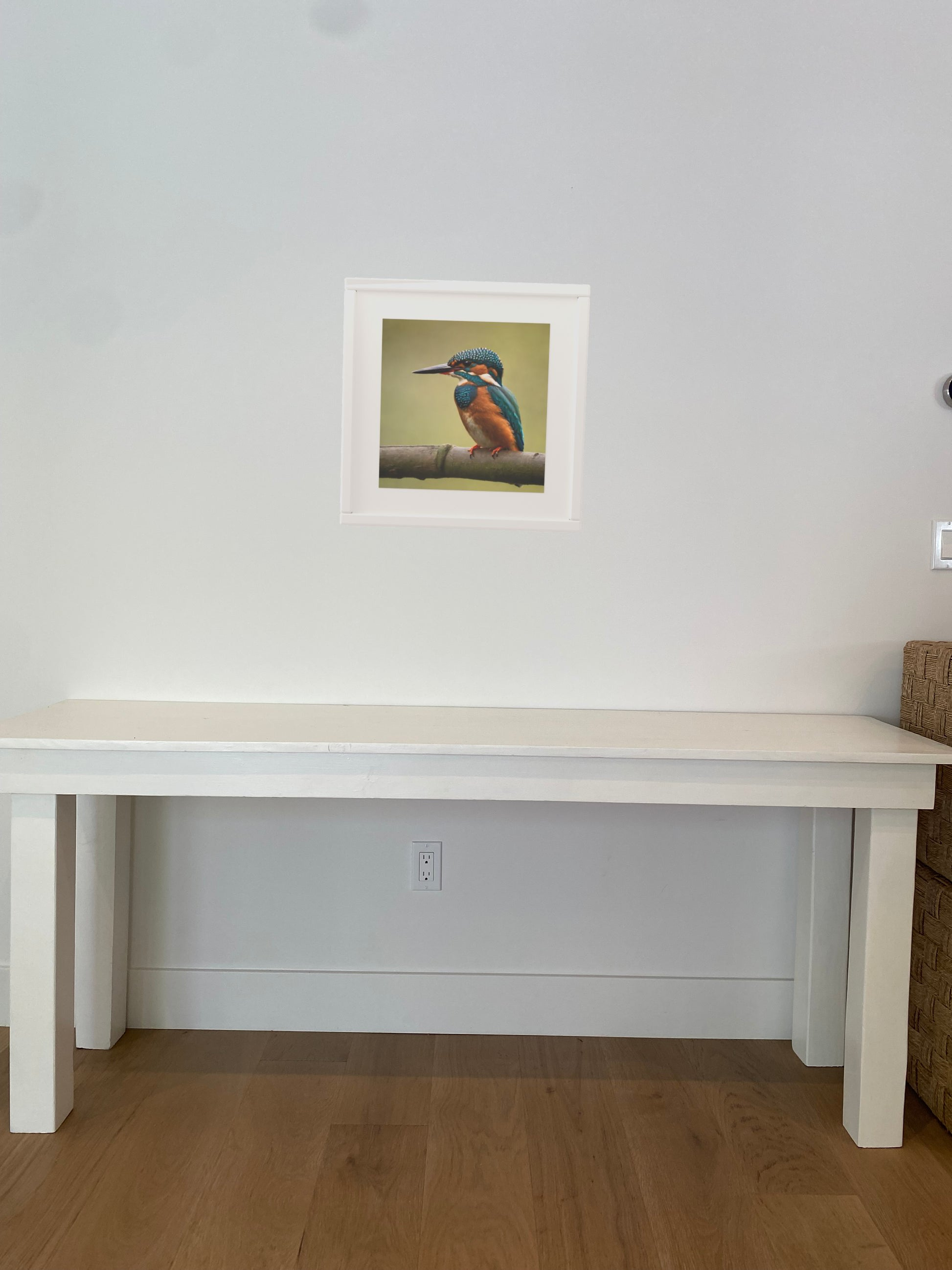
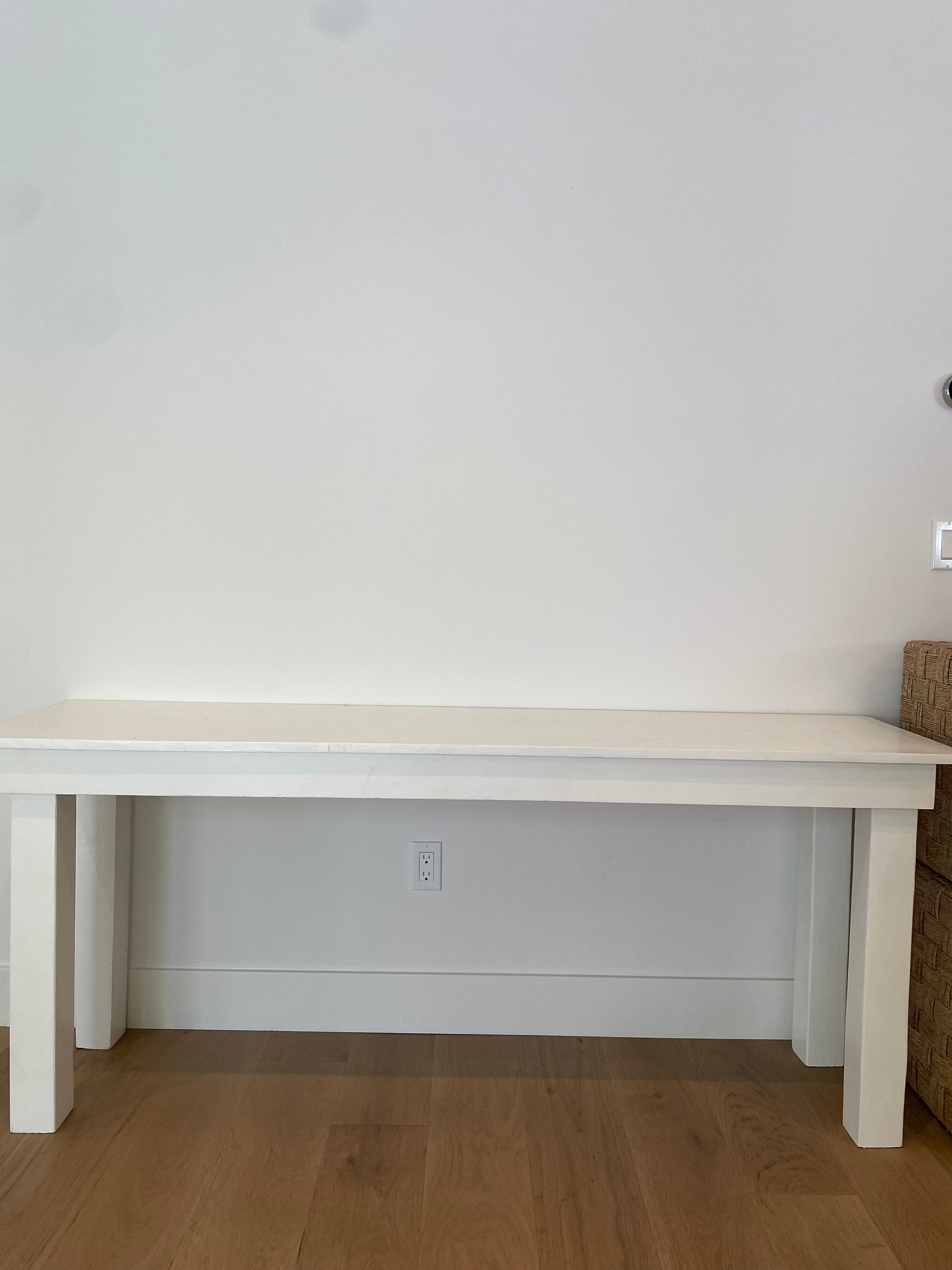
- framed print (464, 407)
